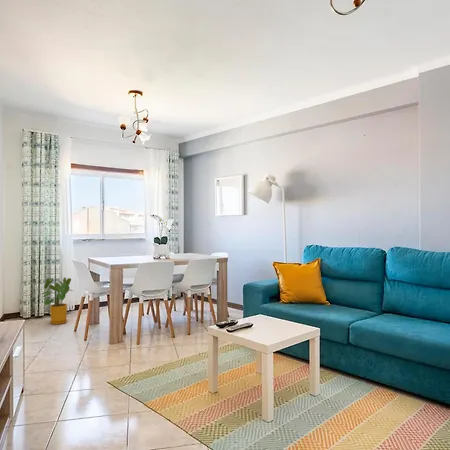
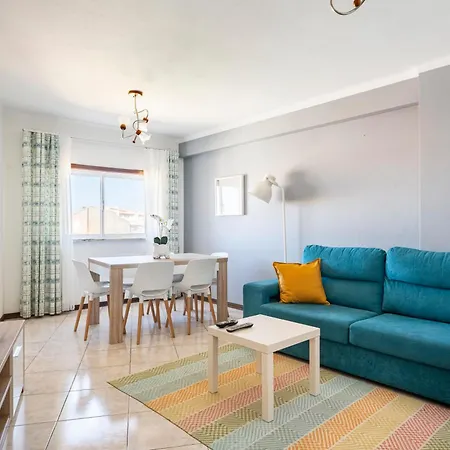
- house plant (56, 300)
